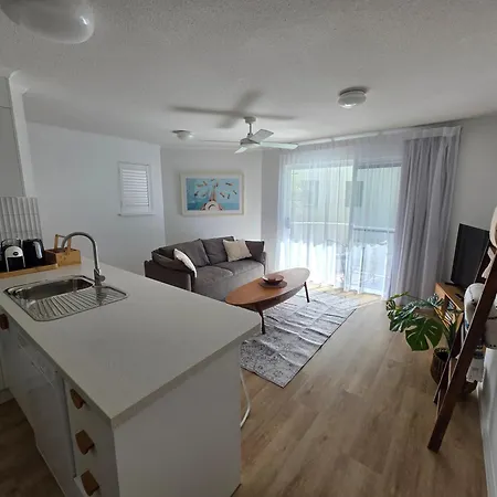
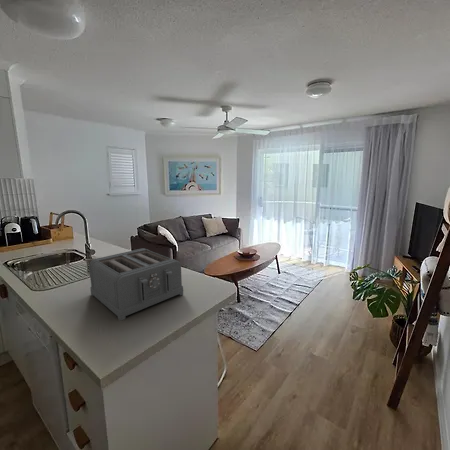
+ toaster (138, 278)
